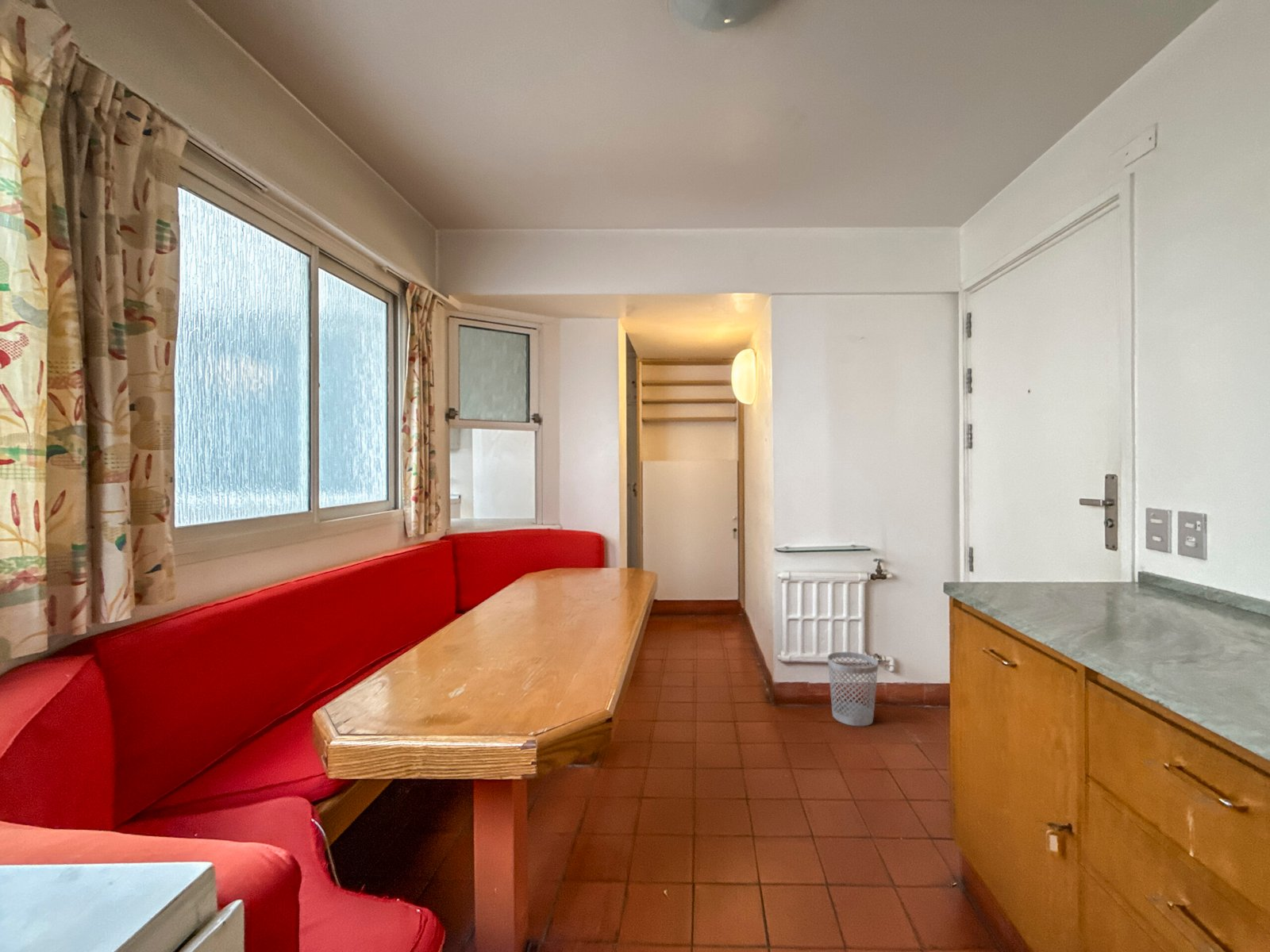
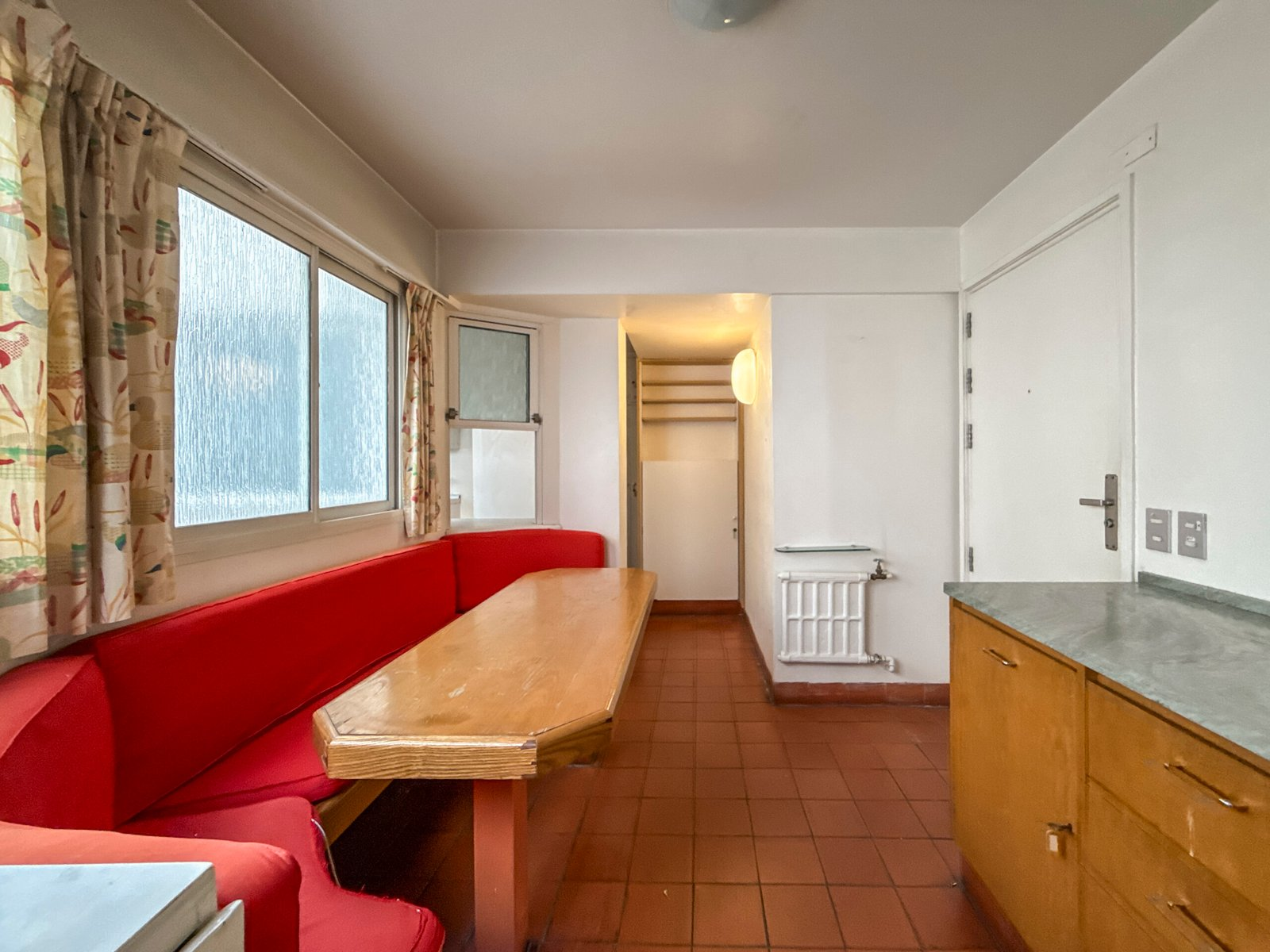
- wastebasket (852, 688)
